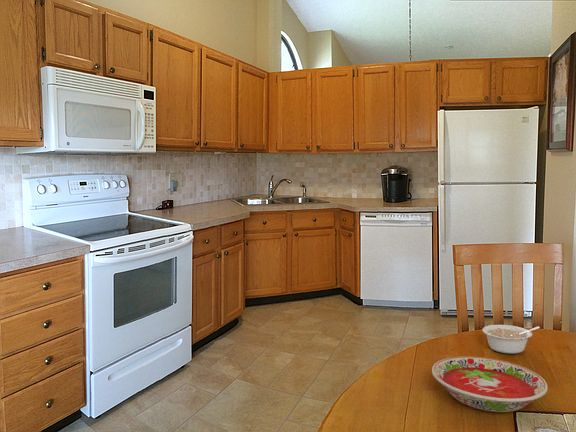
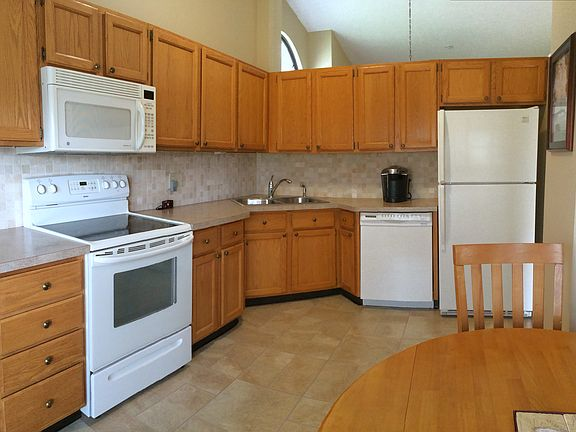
- bowl (486, 386)
- legume (507, 337)
